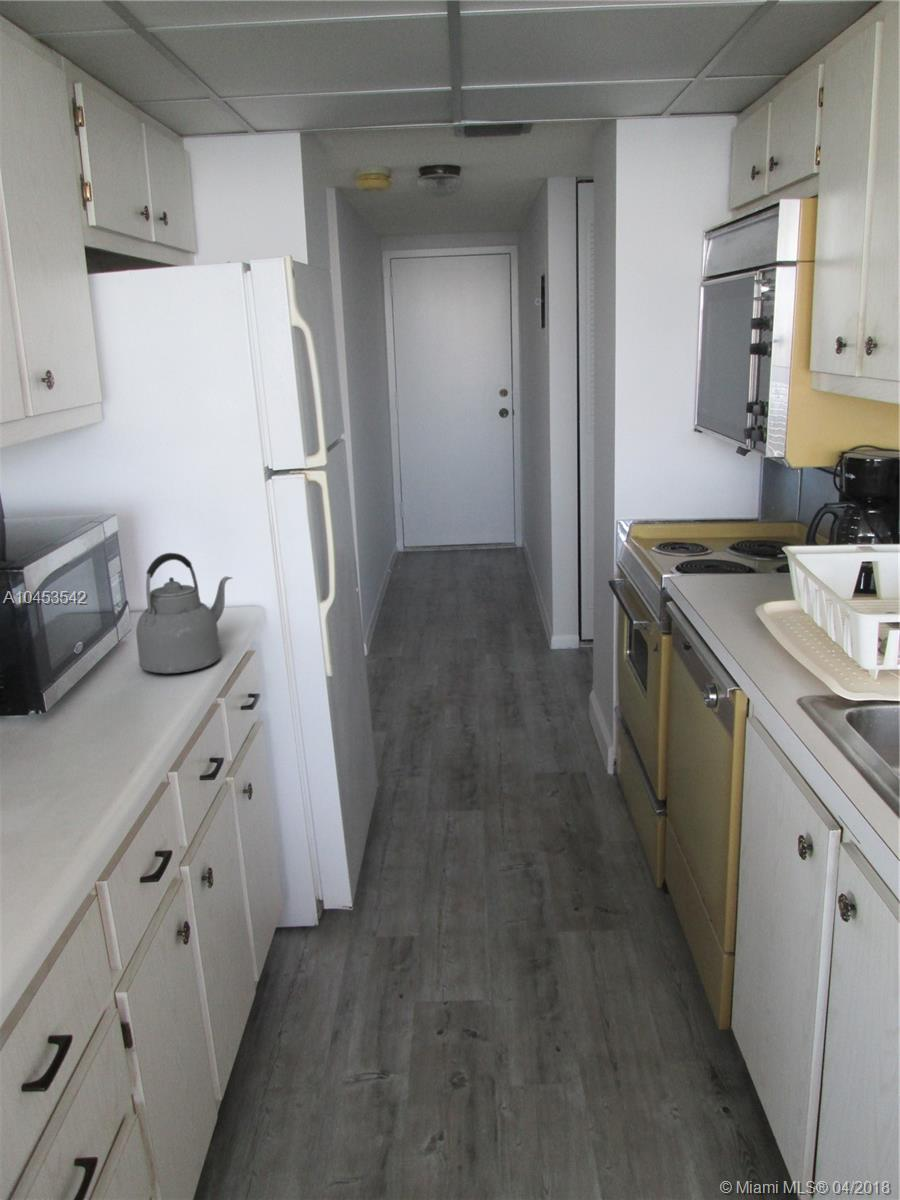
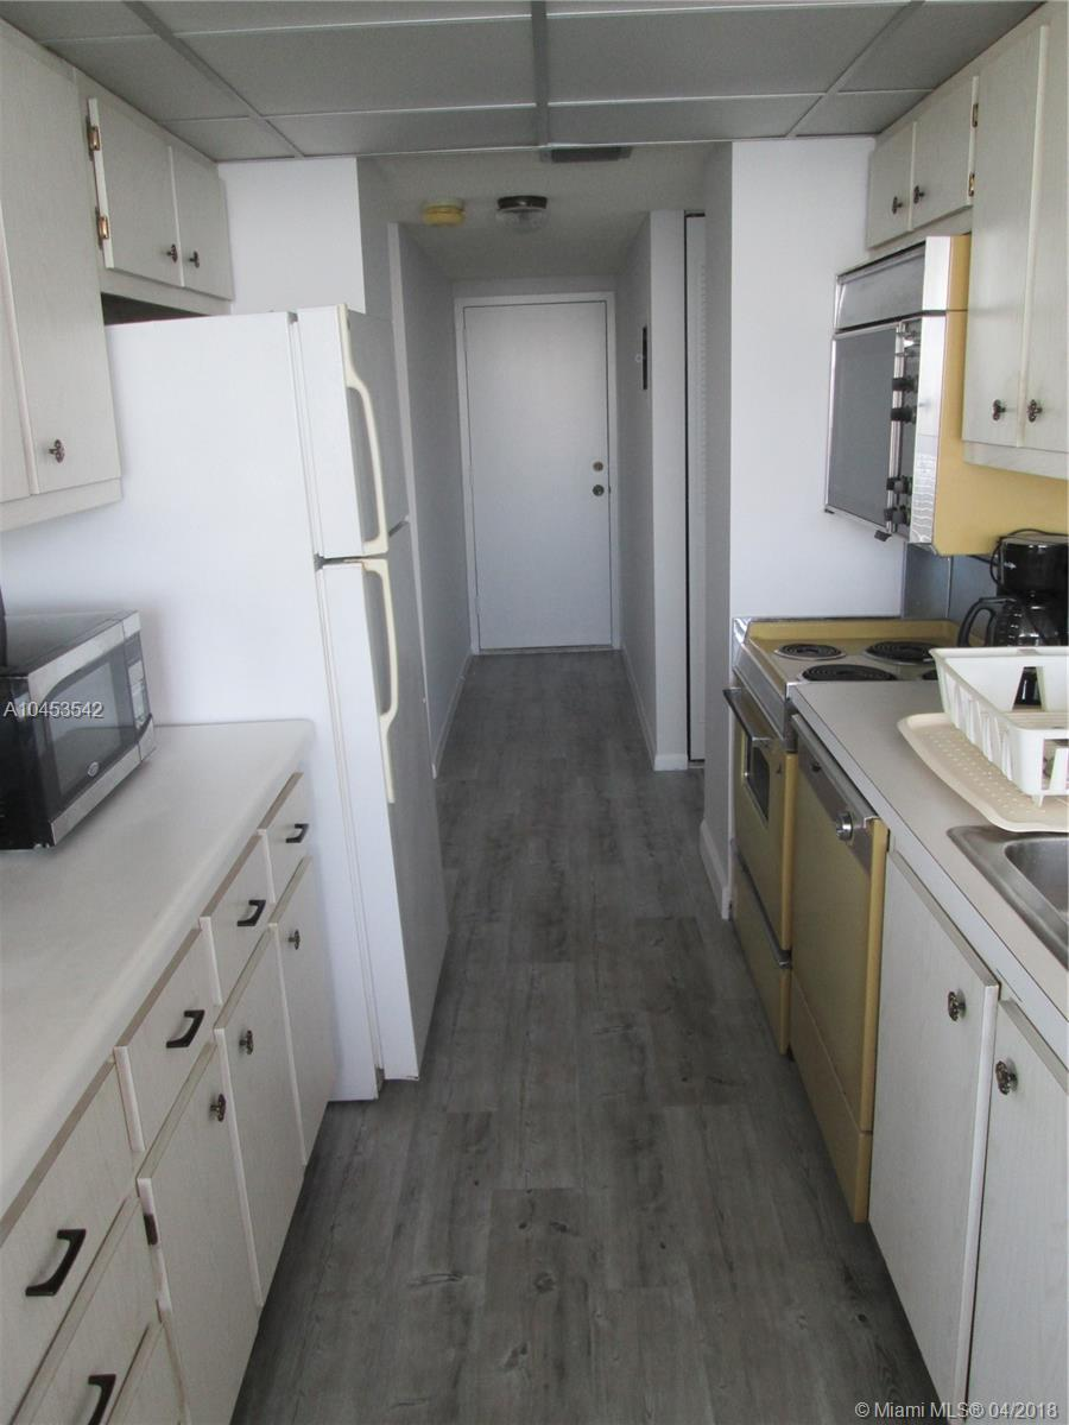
- kettle (189, 604)
